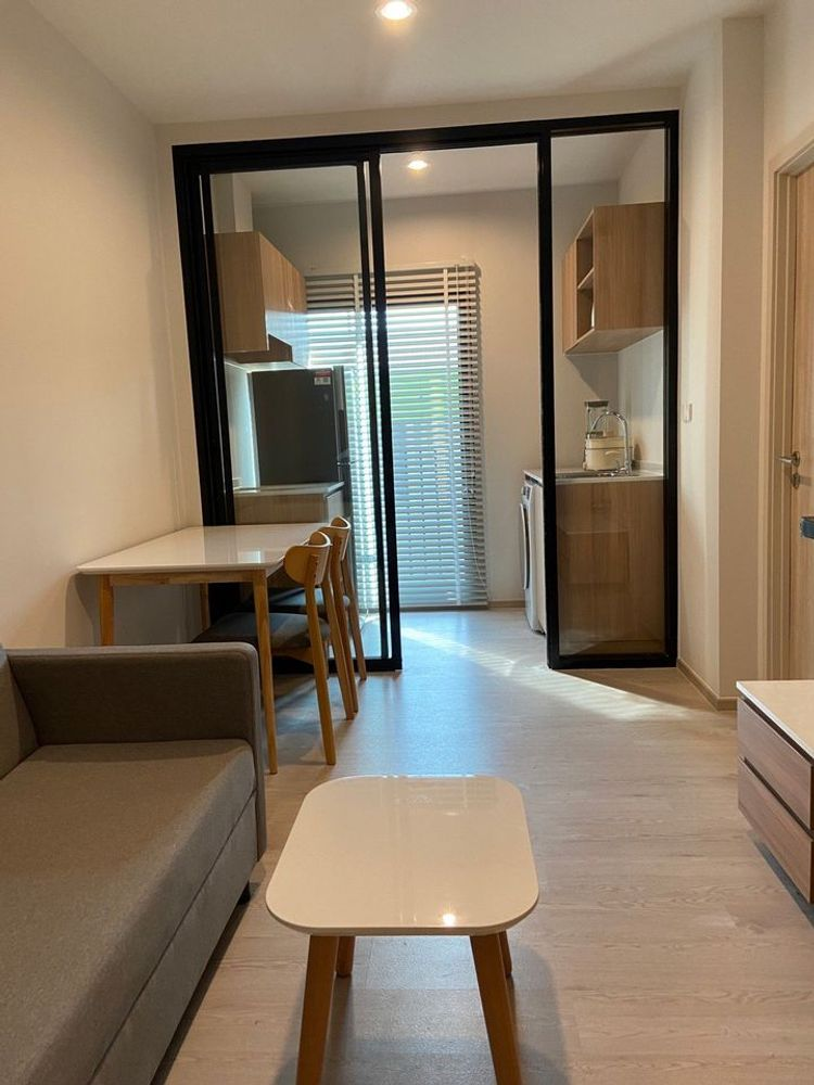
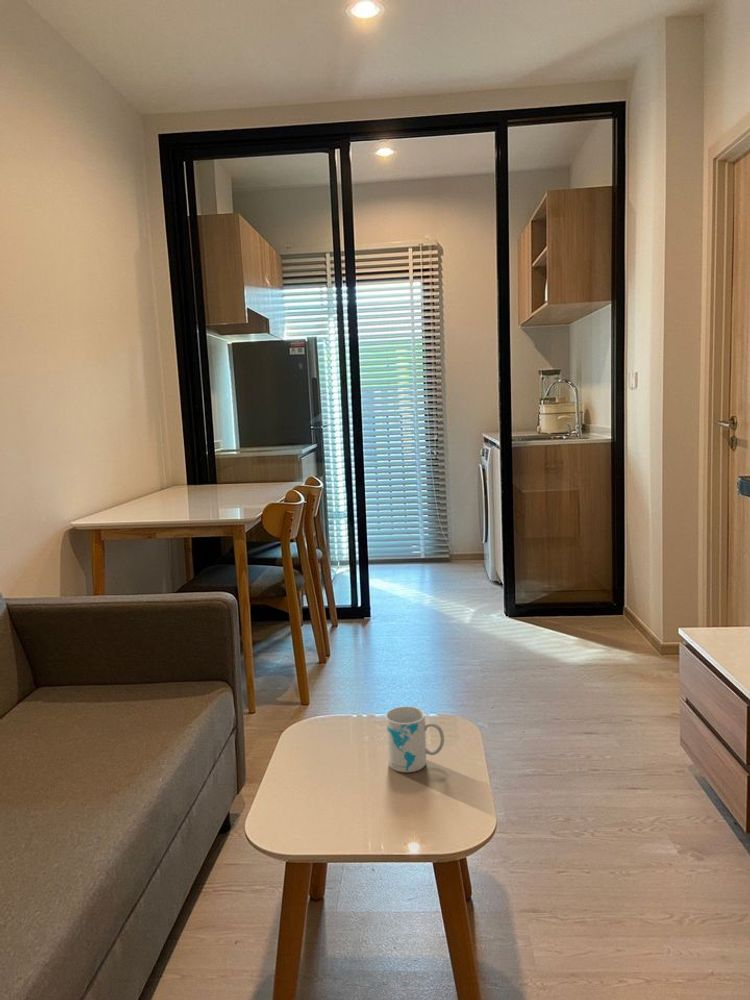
+ mug (415, 739)
